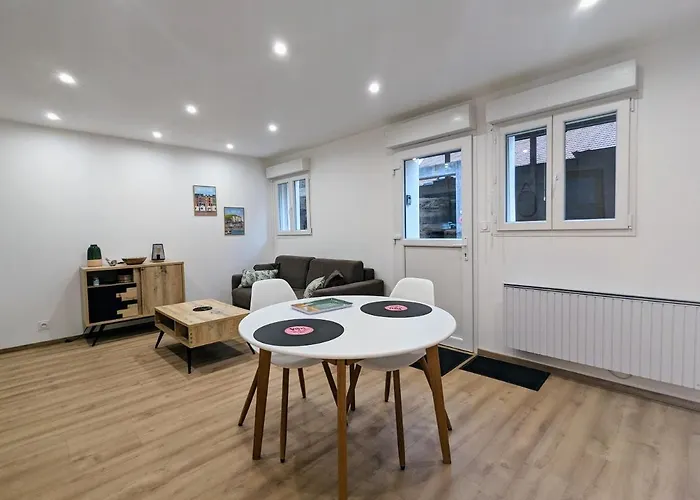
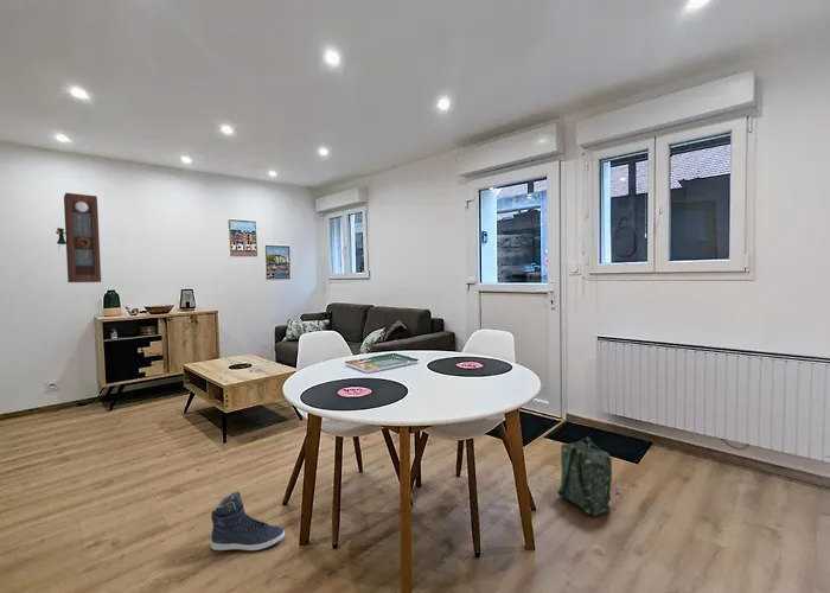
+ pendulum clock (77, 238)
+ backpack (585, 465)
+ sneaker (247, 517)
